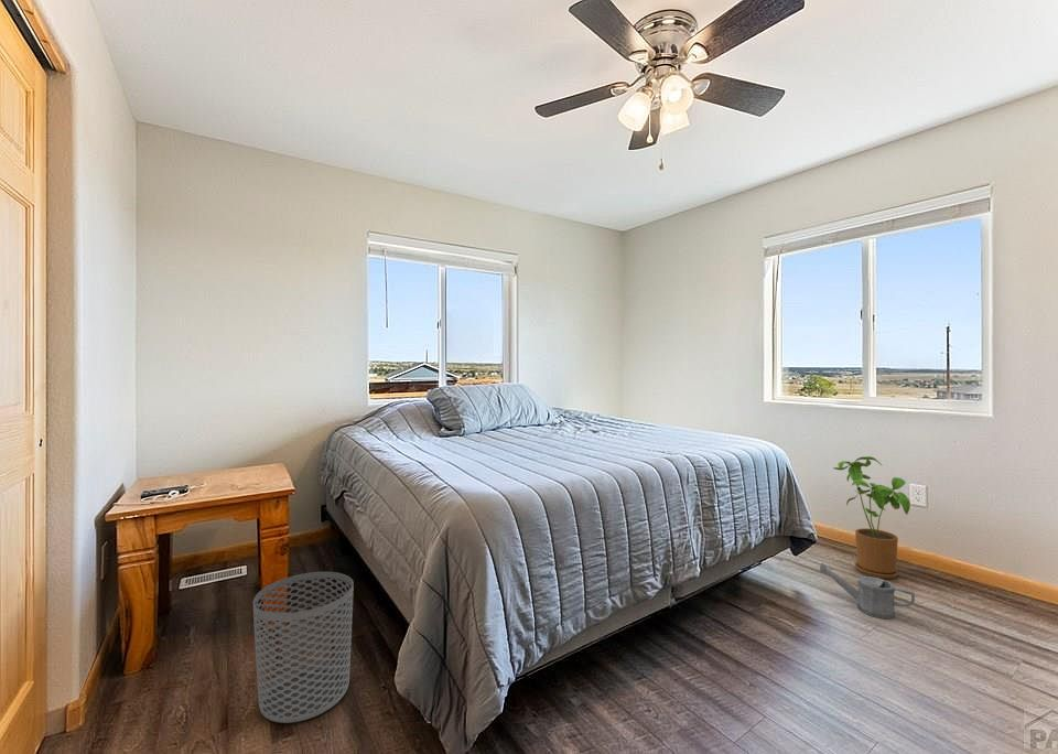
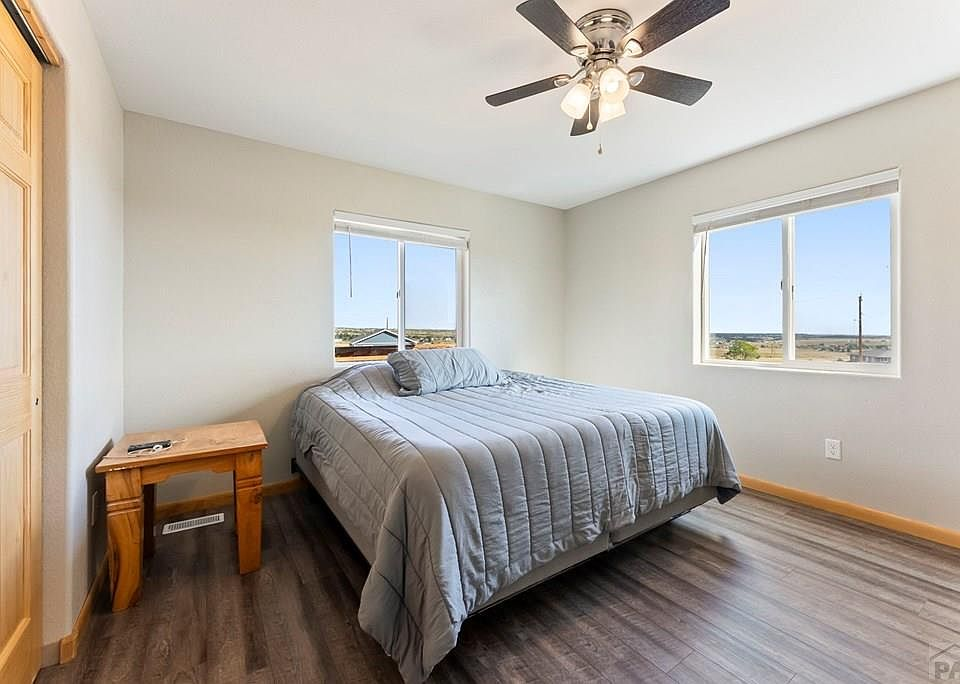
- house plant (877, 515)
- watering can (864, 591)
- waste bin (305, 642)
